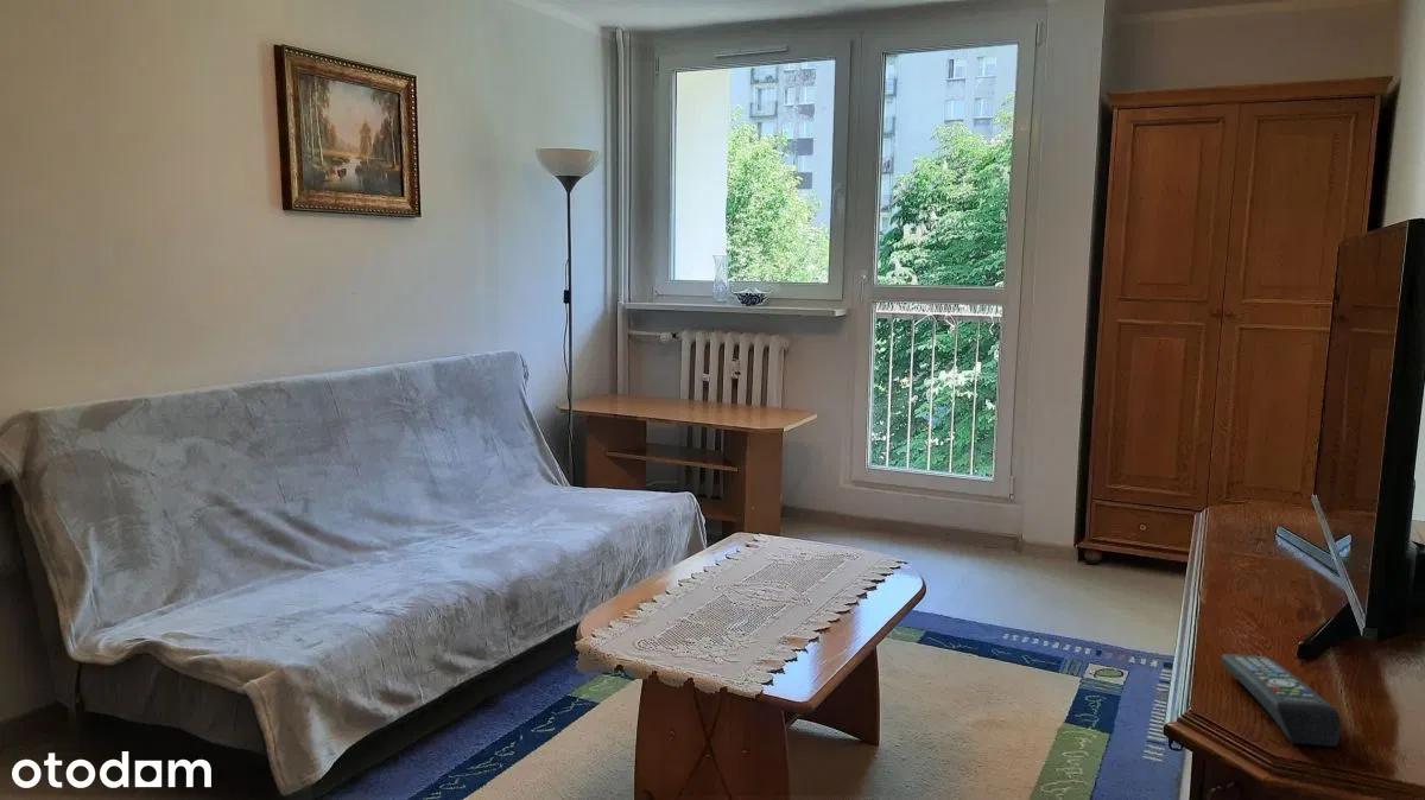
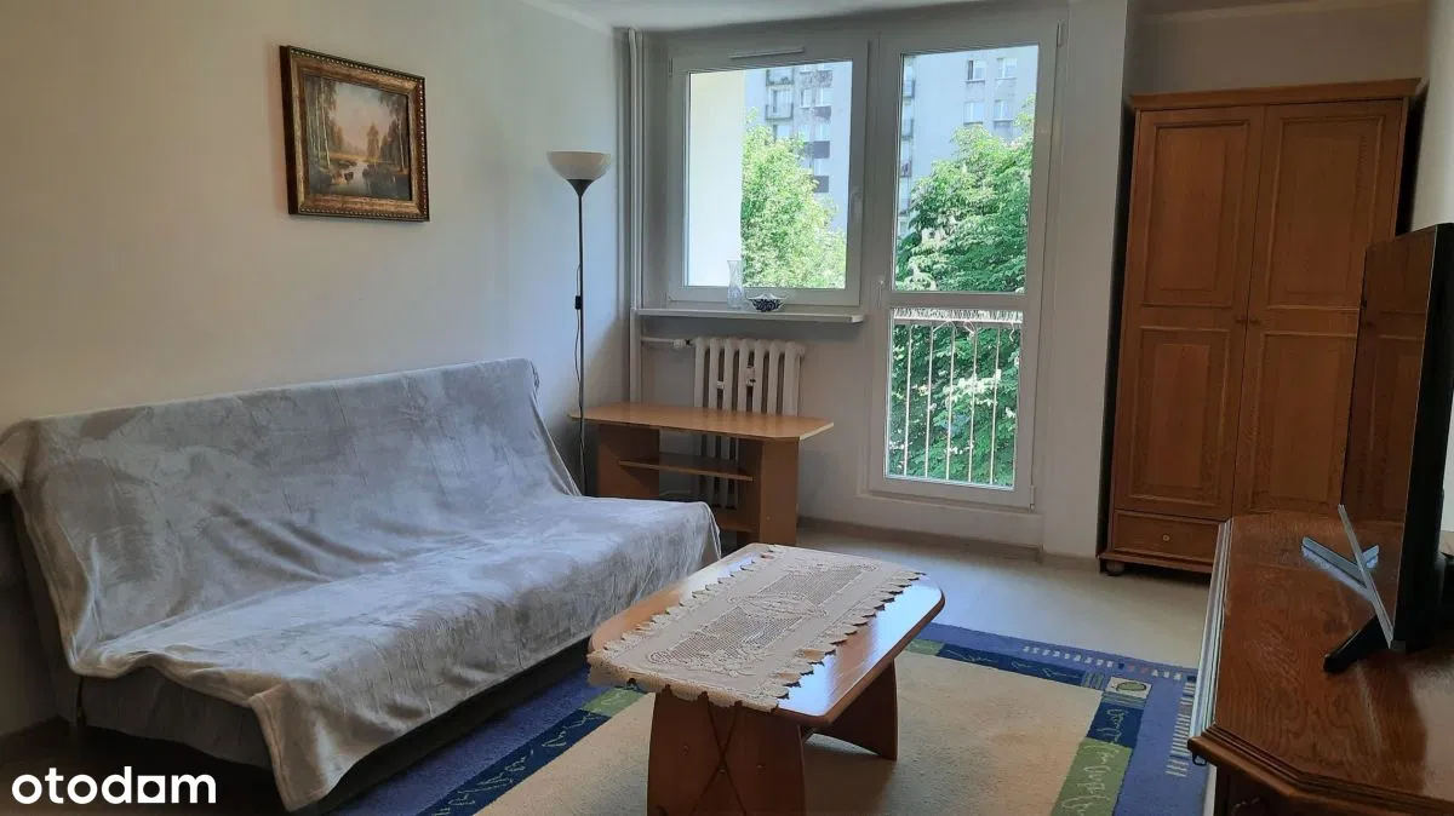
- remote control (1277, 691)
